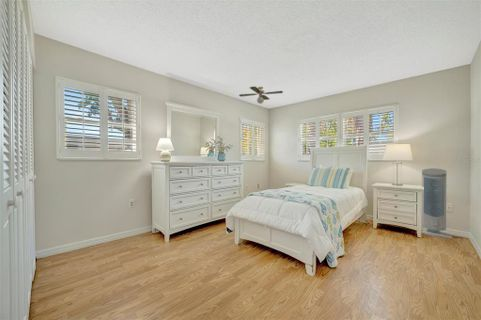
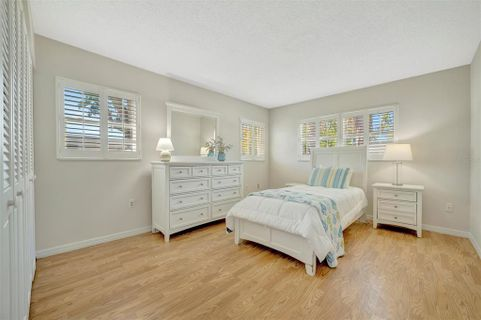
- ceiling fan (260, 95)
- air purifier (433, 201)
